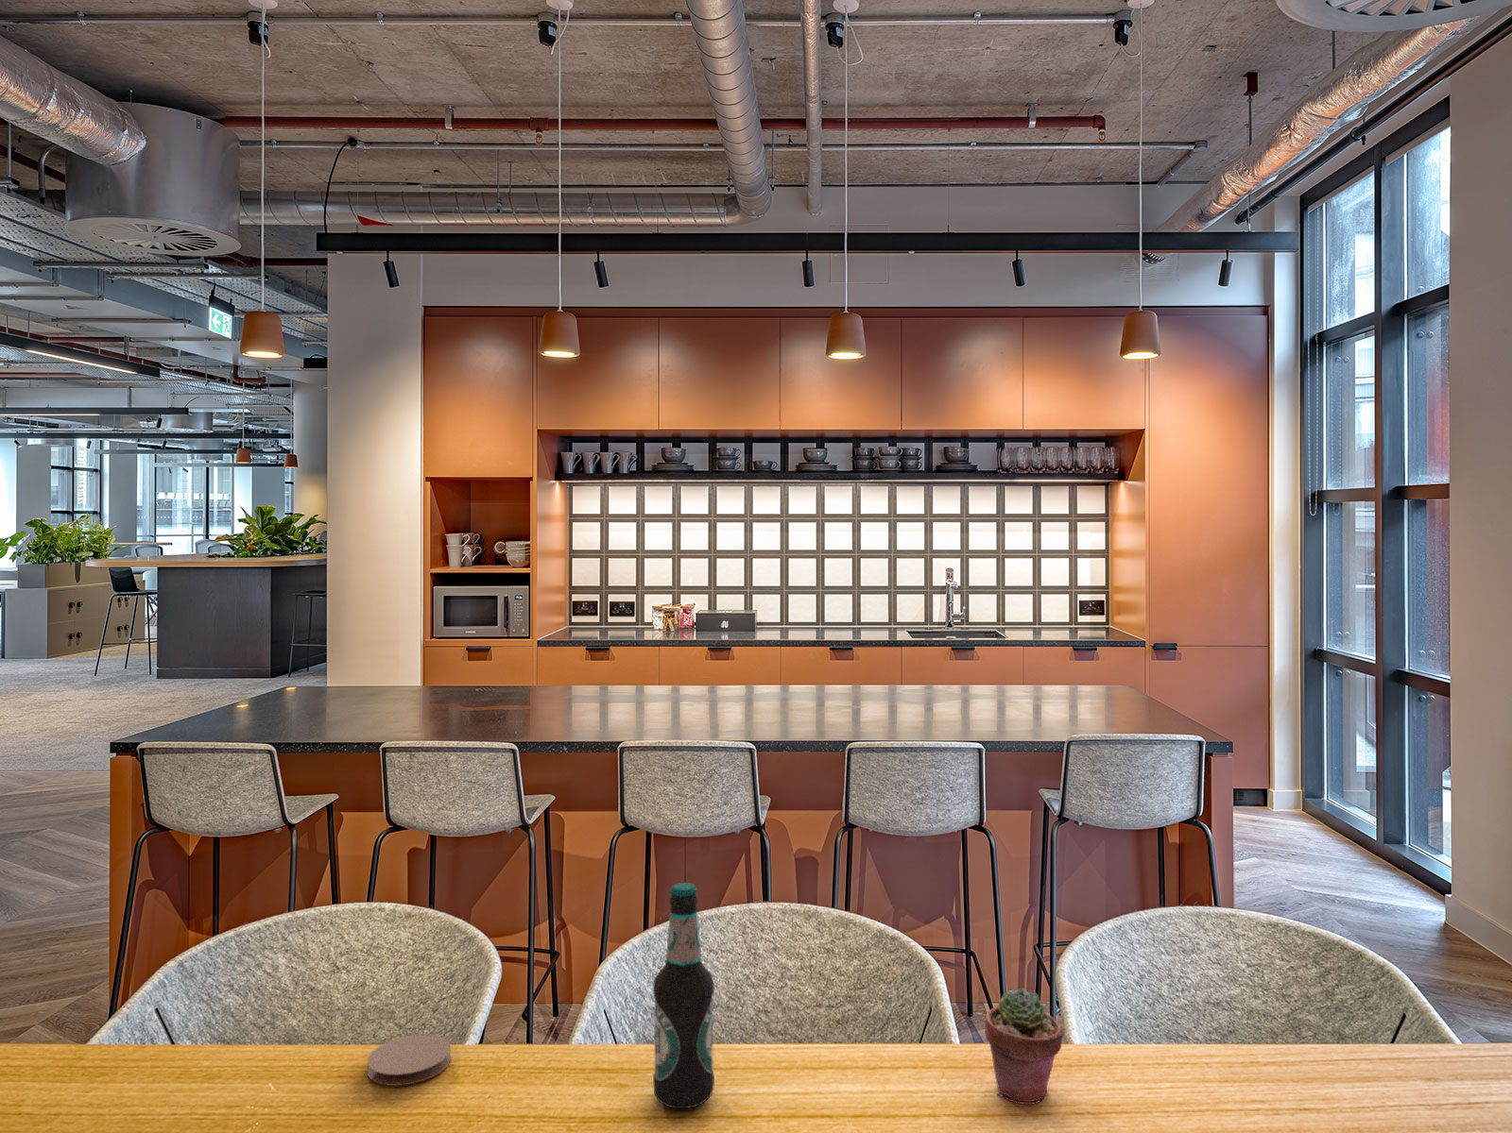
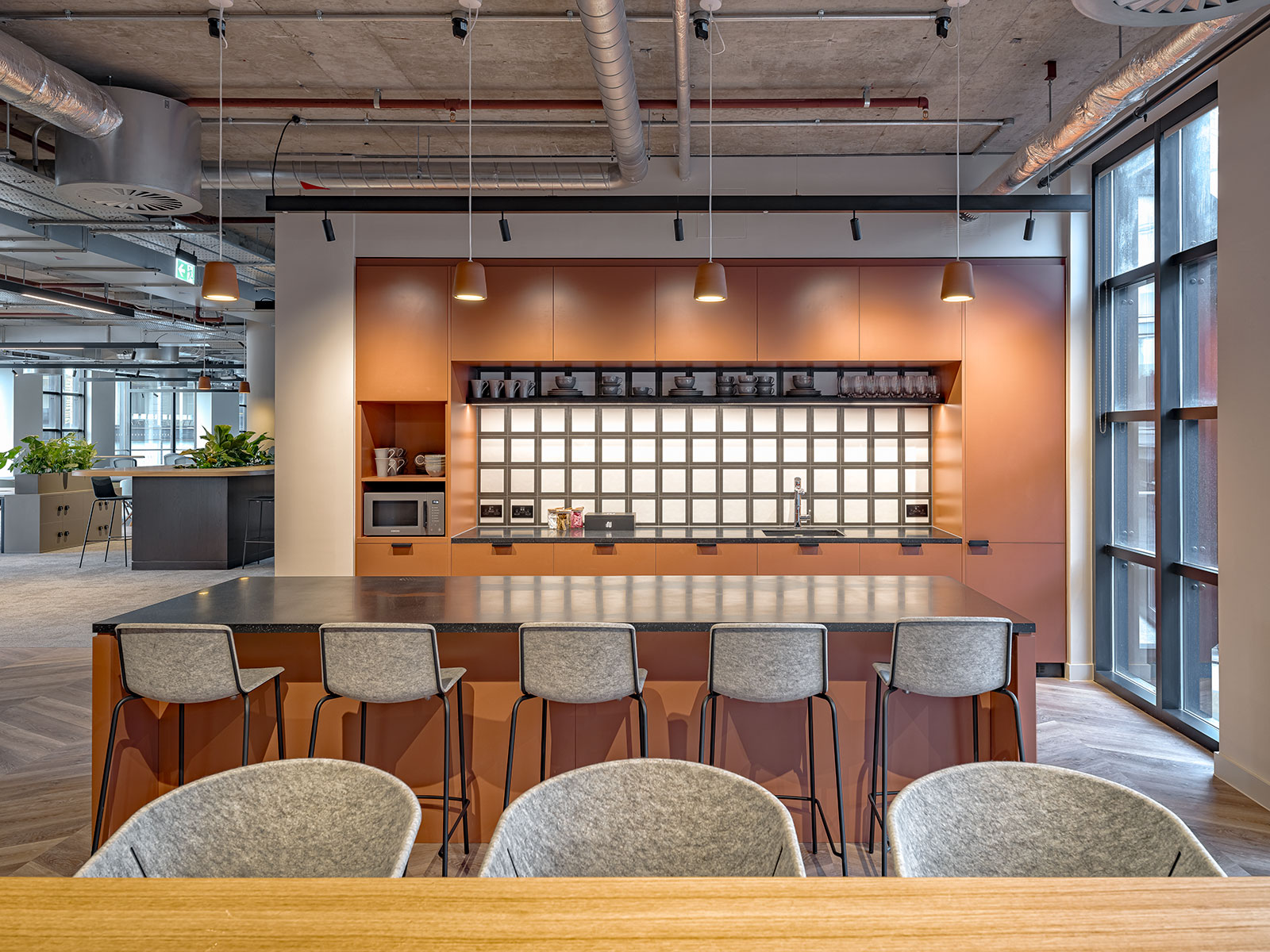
- bottle (683, 990)
- potted succulent (1023, 1041)
- coaster (410, 1058)
